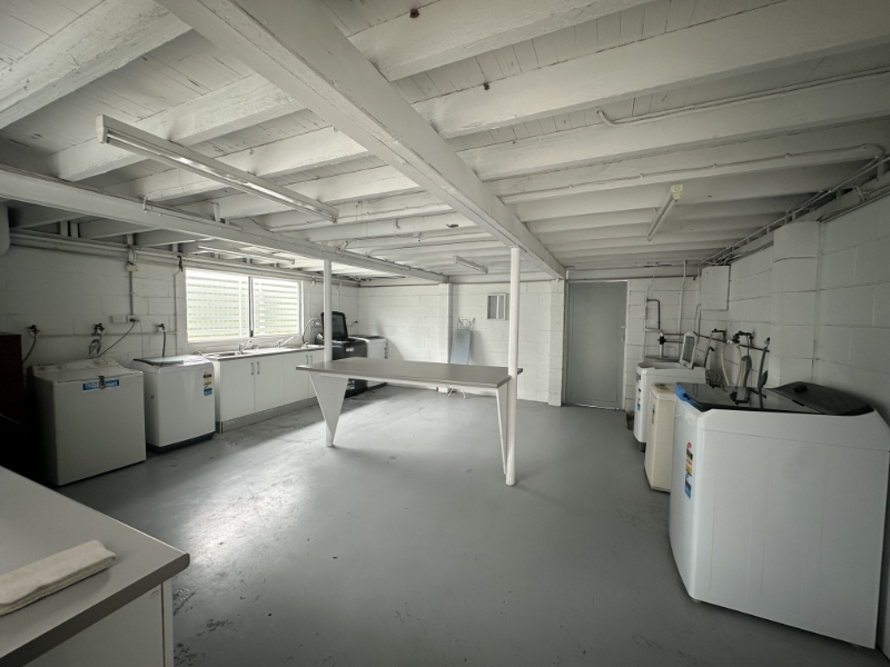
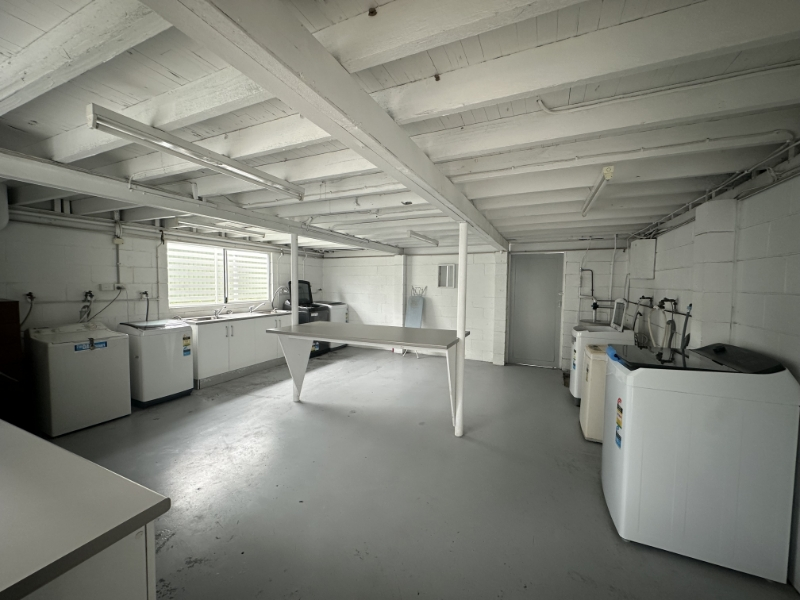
- washcloth (51, 571)
